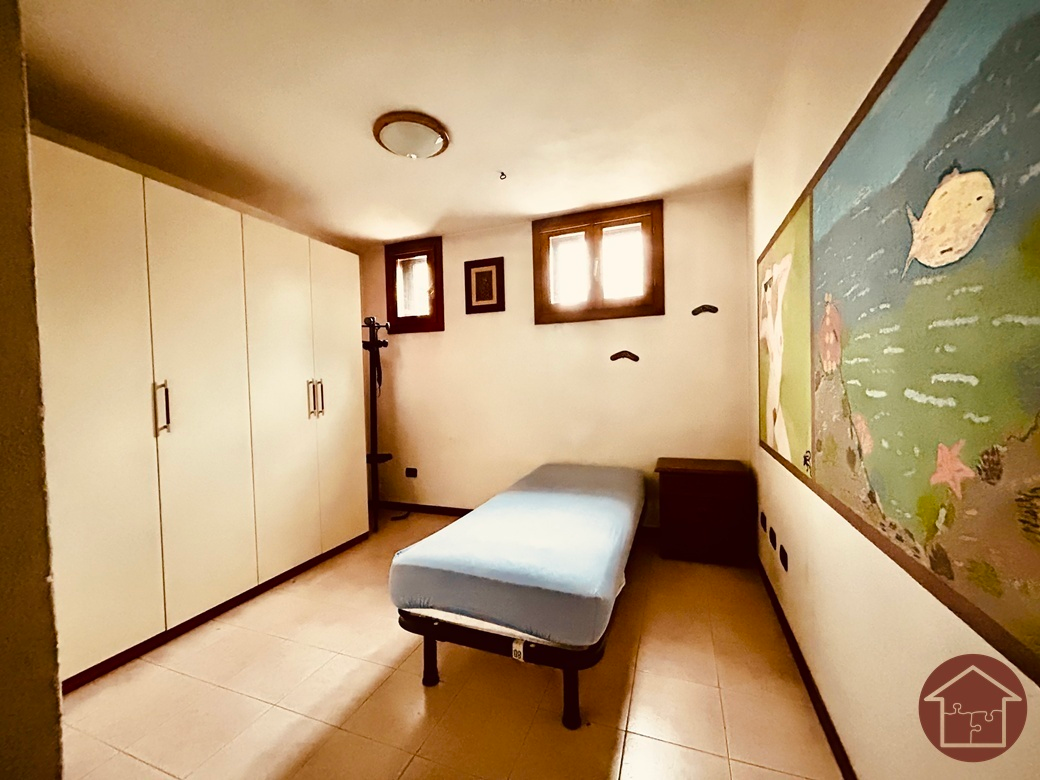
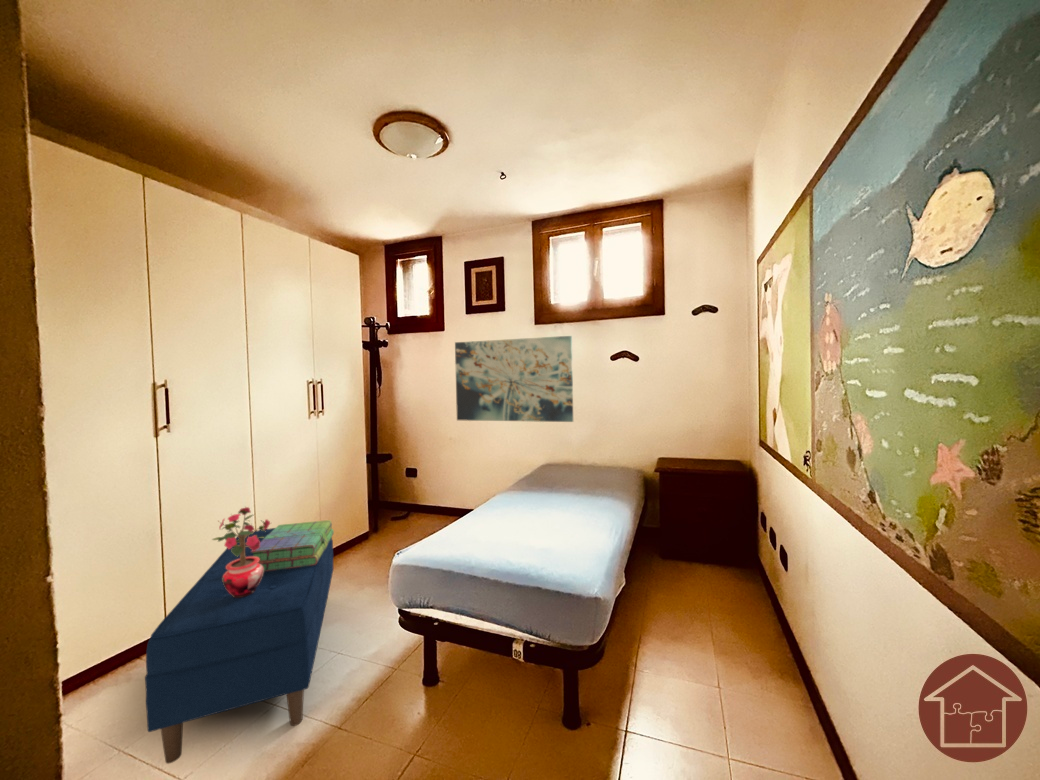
+ potted plant (240, 549)
+ stack of books (295, 542)
+ bench (267, 609)
+ wall art (511, 380)
